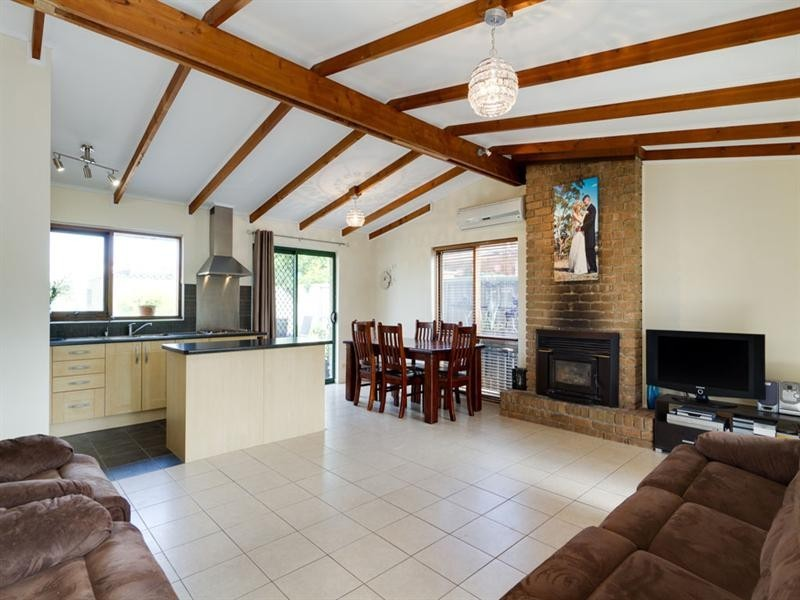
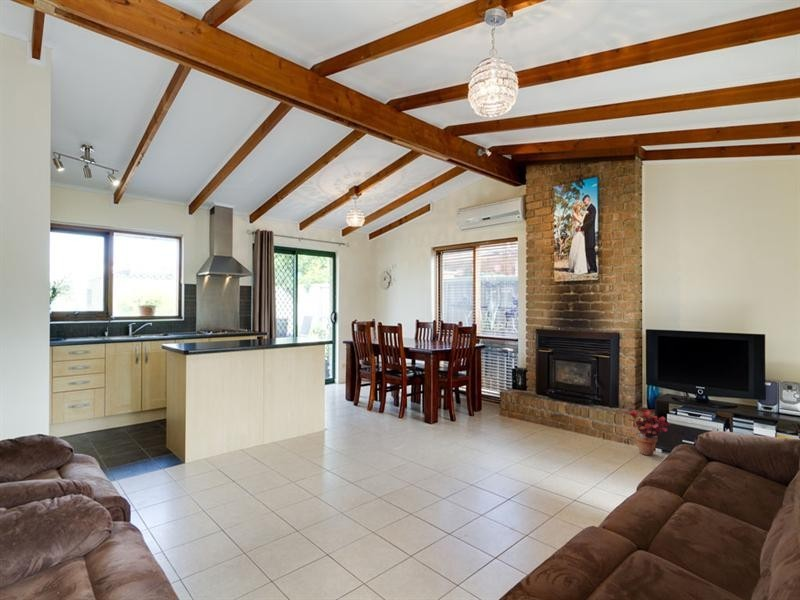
+ potted plant (648, 432)
